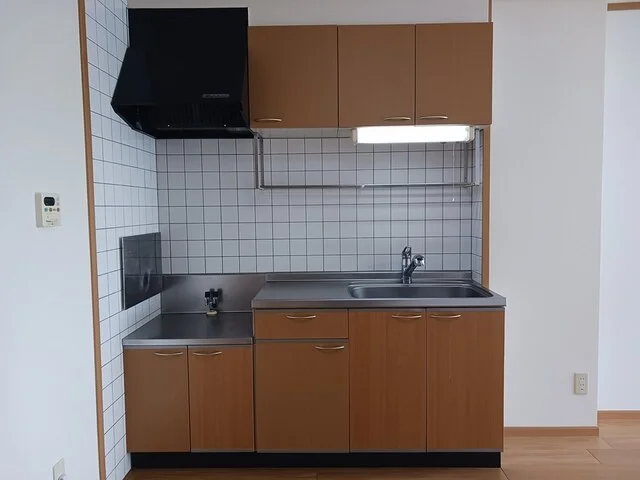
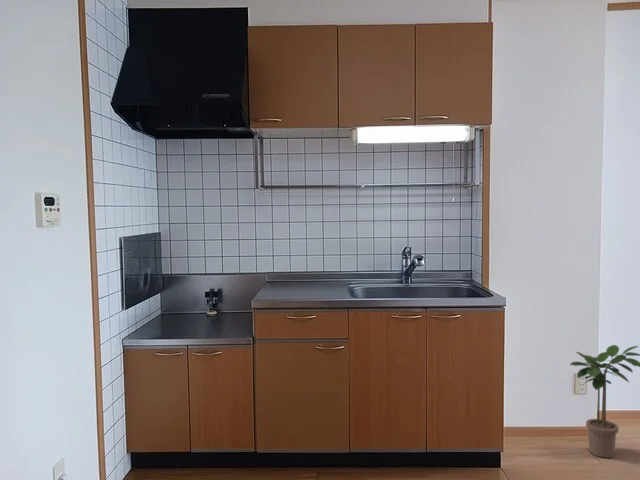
+ potted plant (602, 396)
